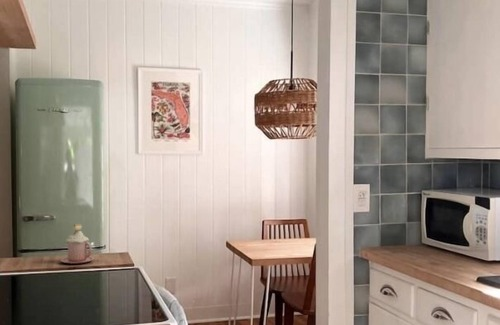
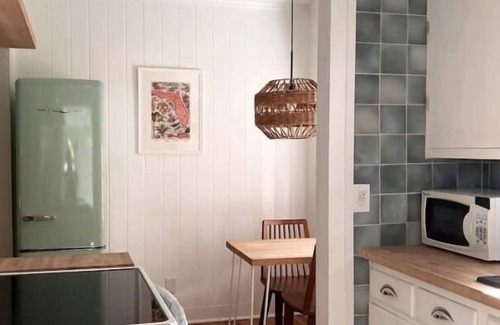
- mug (77, 242)
